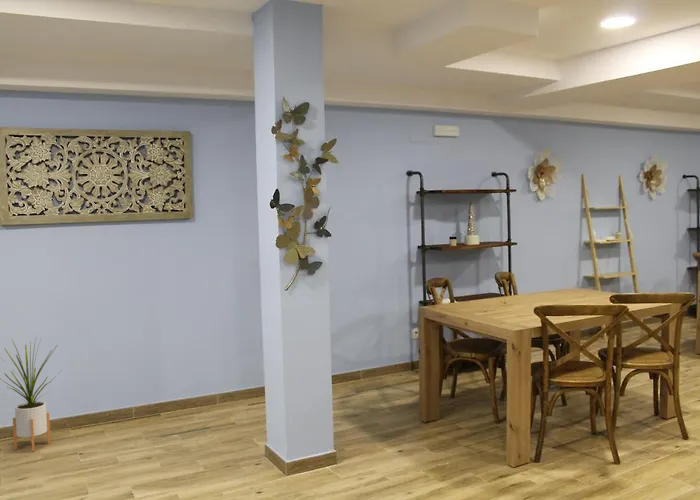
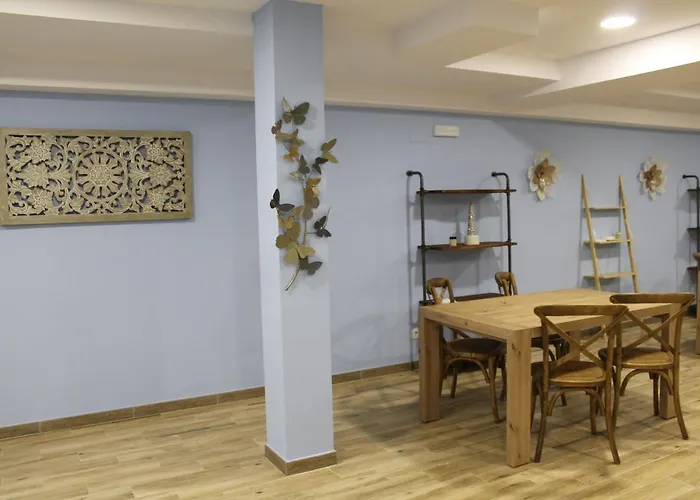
- house plant (30, 391)
